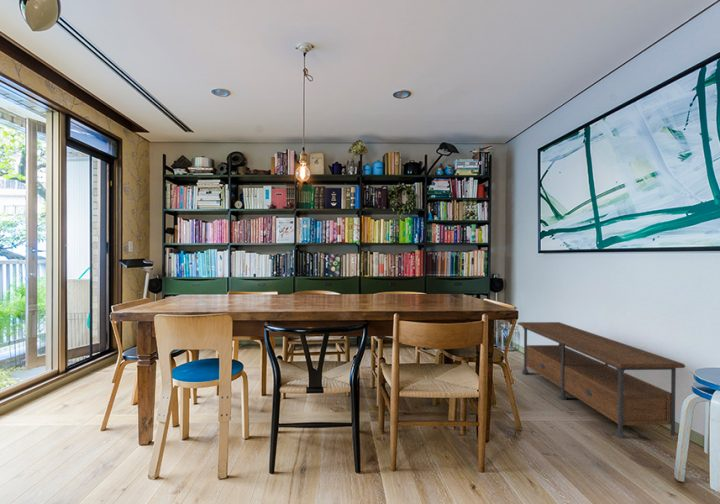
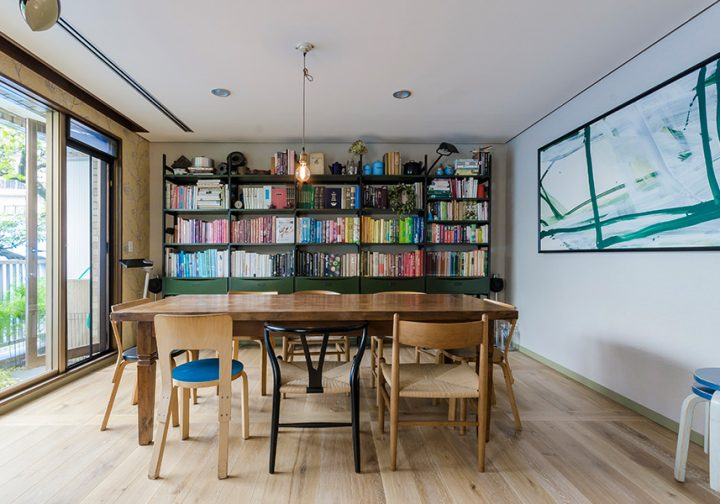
- media console (582, 368)
